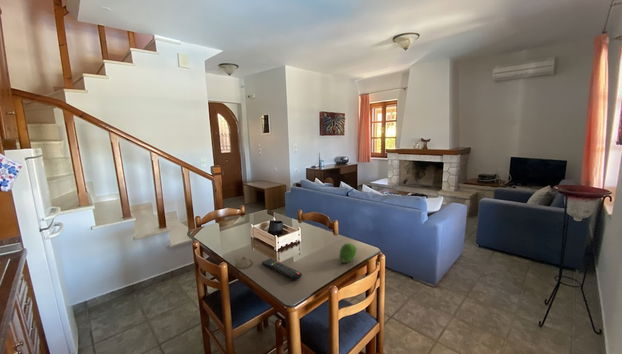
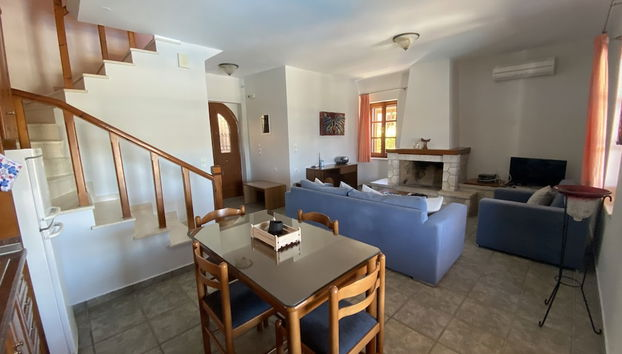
- fruit (347, 252)
- remote control (281, 268)
